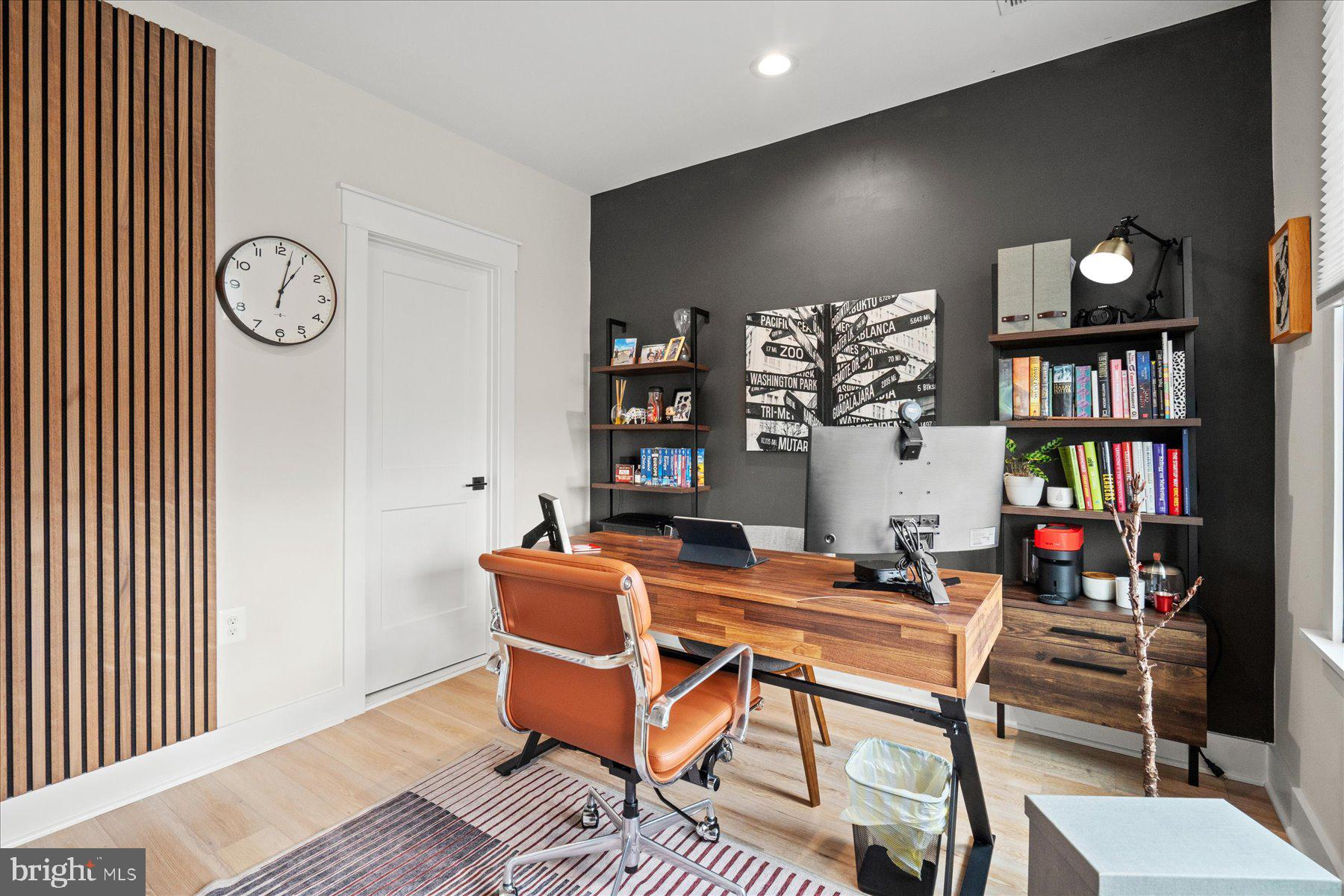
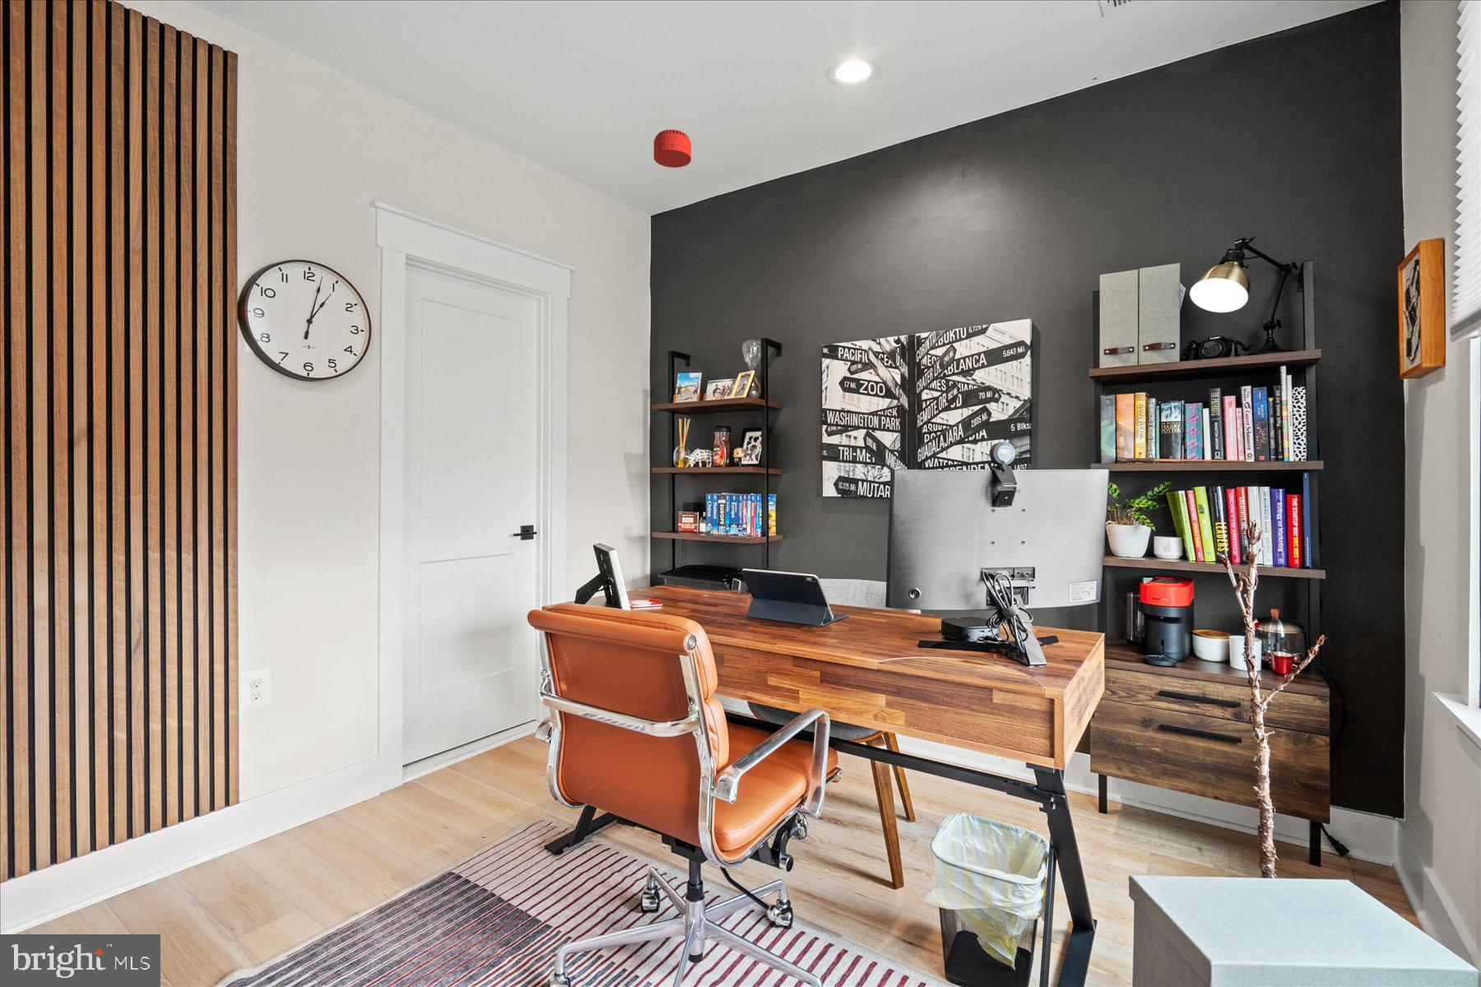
+ smoke detector (672, 148)
